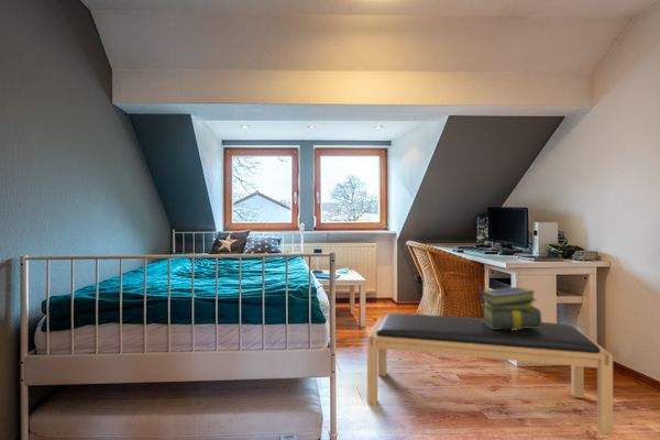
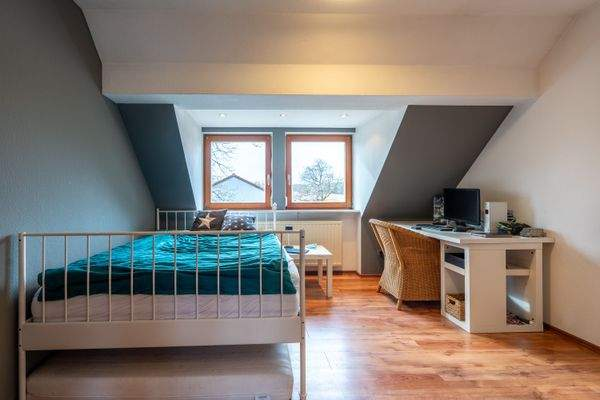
- bench (476, 356)
- stack of books (508, 307)
